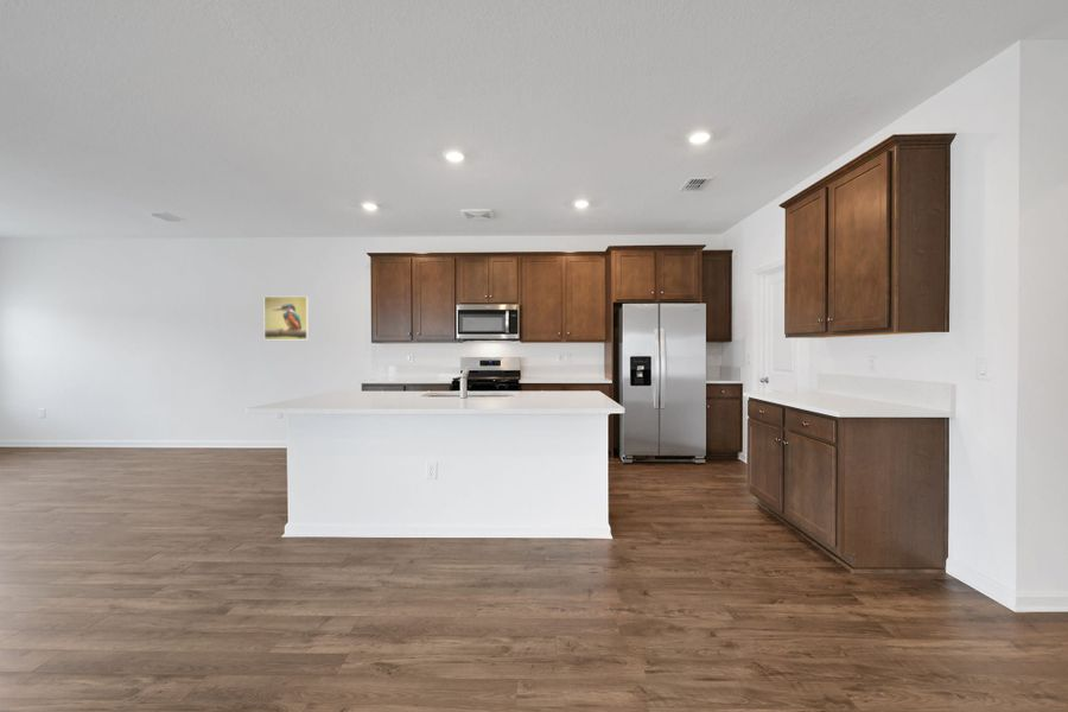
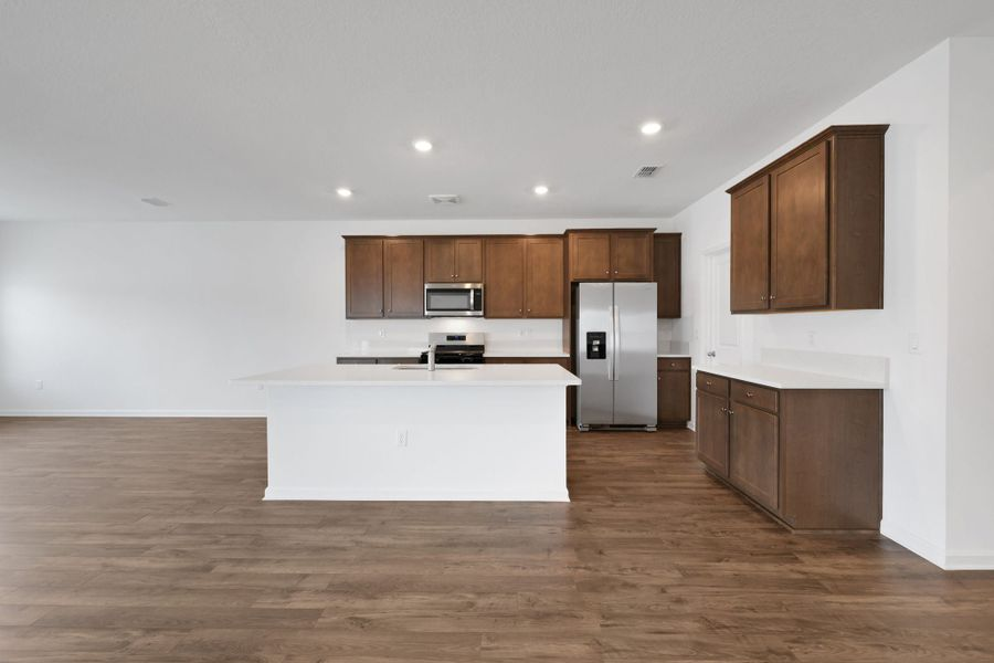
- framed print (286, 318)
